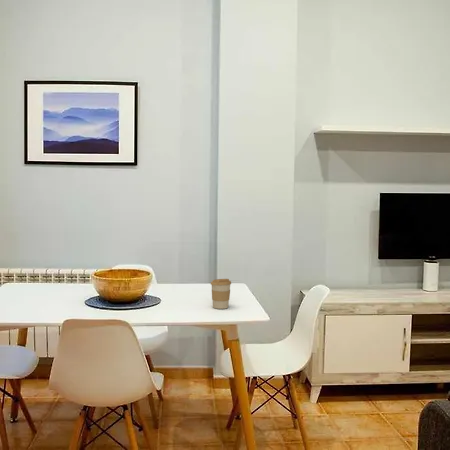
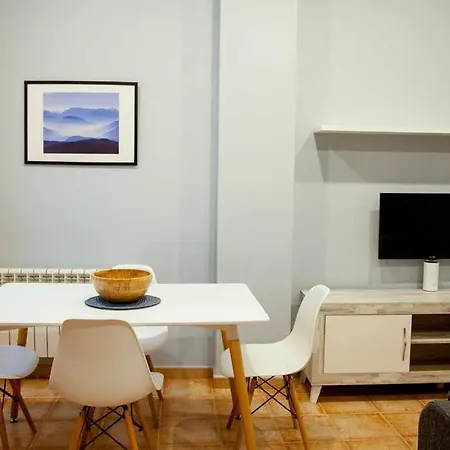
- coffee cup (220, 292)
